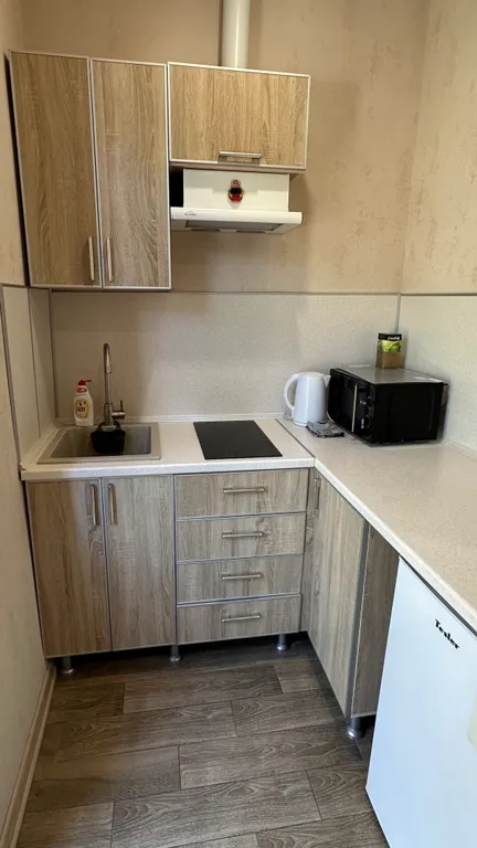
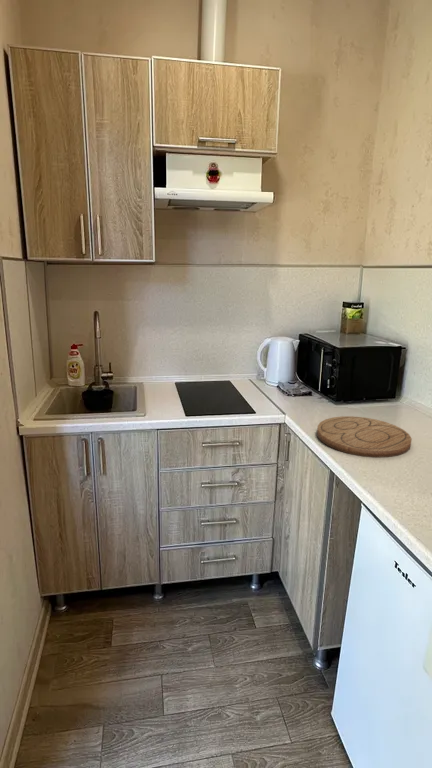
+ cutting board (362, 435)
